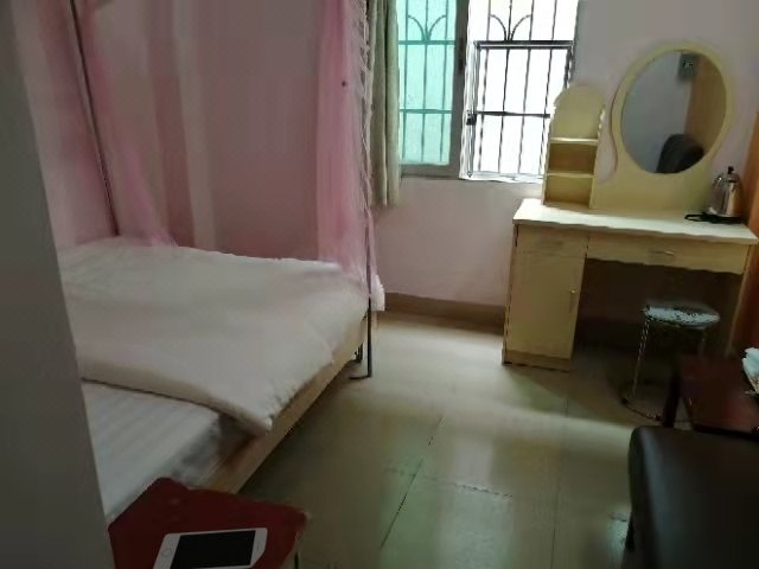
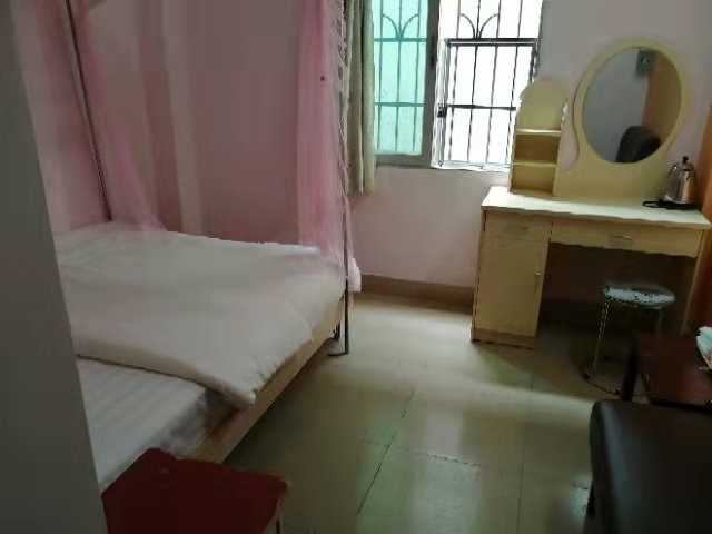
- cell phone (212, 551)
